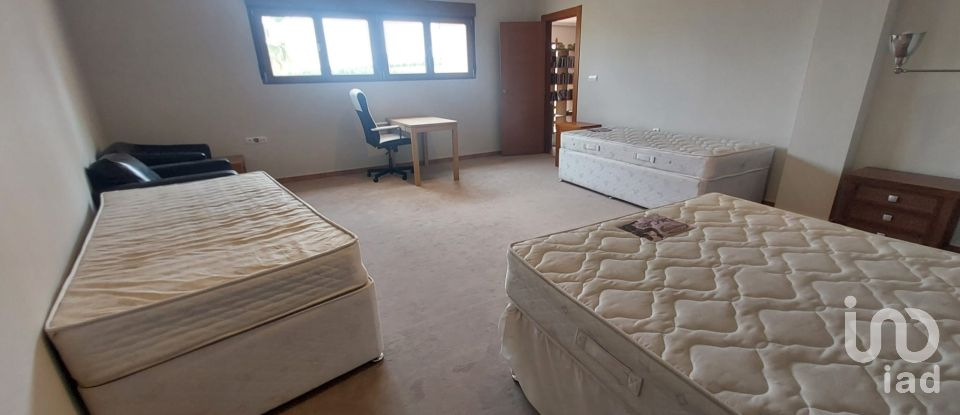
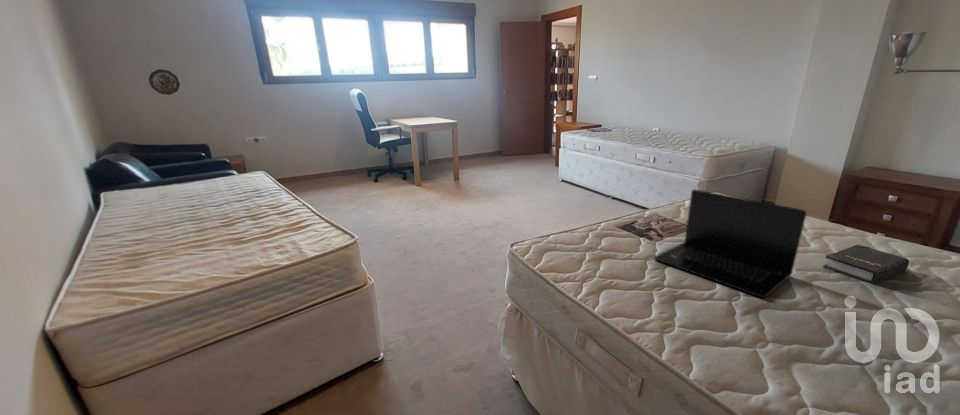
+ hardback book (865, 263)
+ decorative plate (164, 82)
+ laptop (723, 236)
